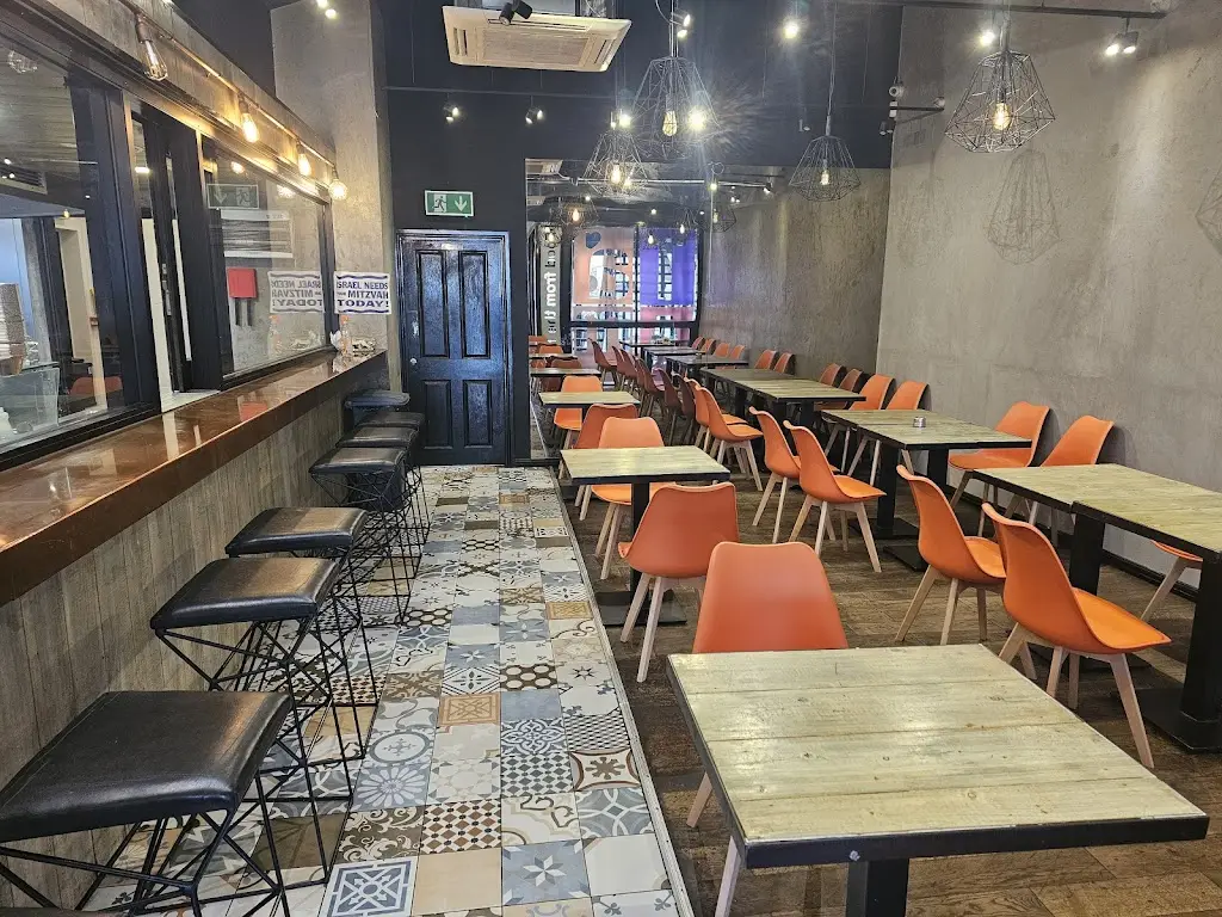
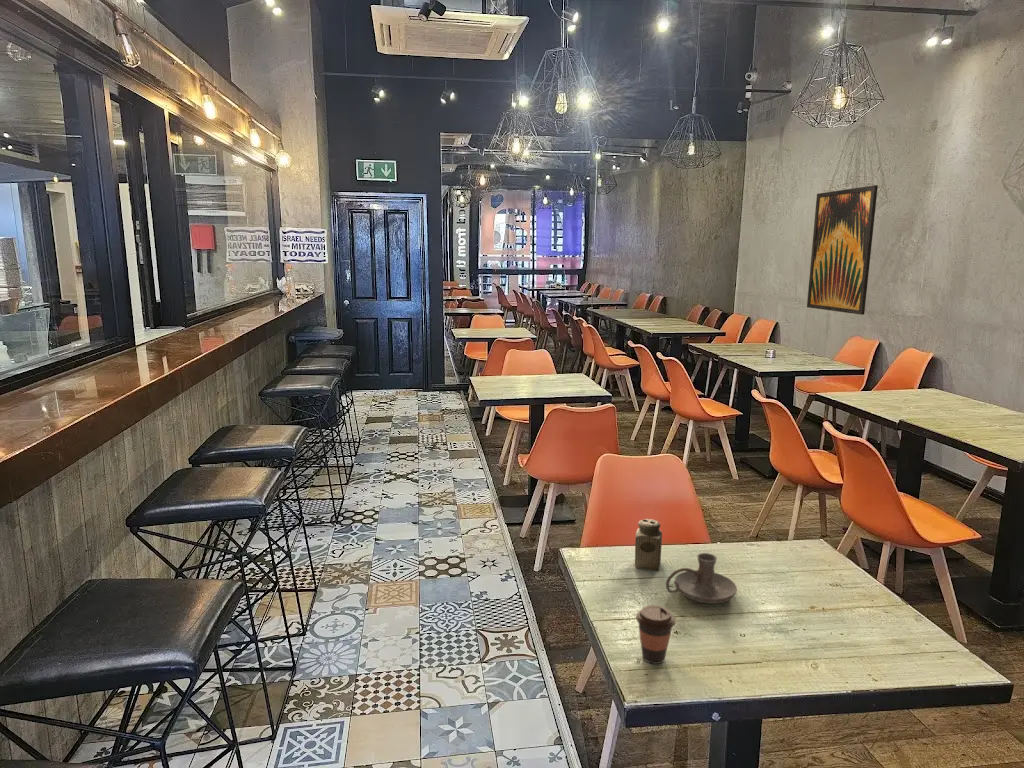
+ salt shaker (648, 542)
+ coffee cup (654, 635)
+ candle holder (699, 576)
+ wall art (839, 251)
